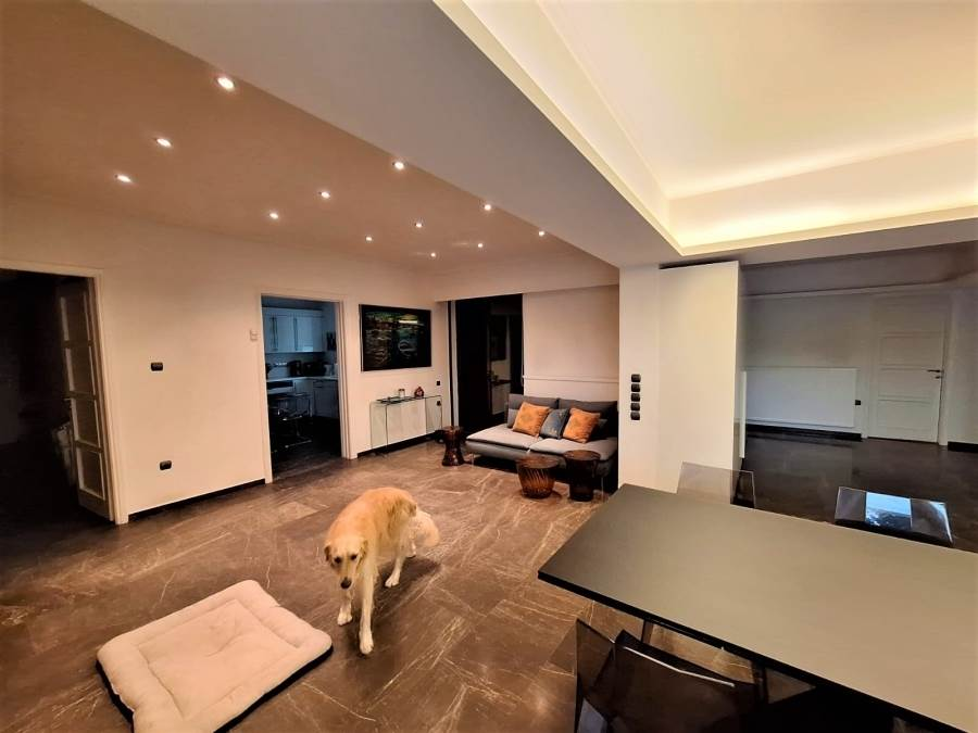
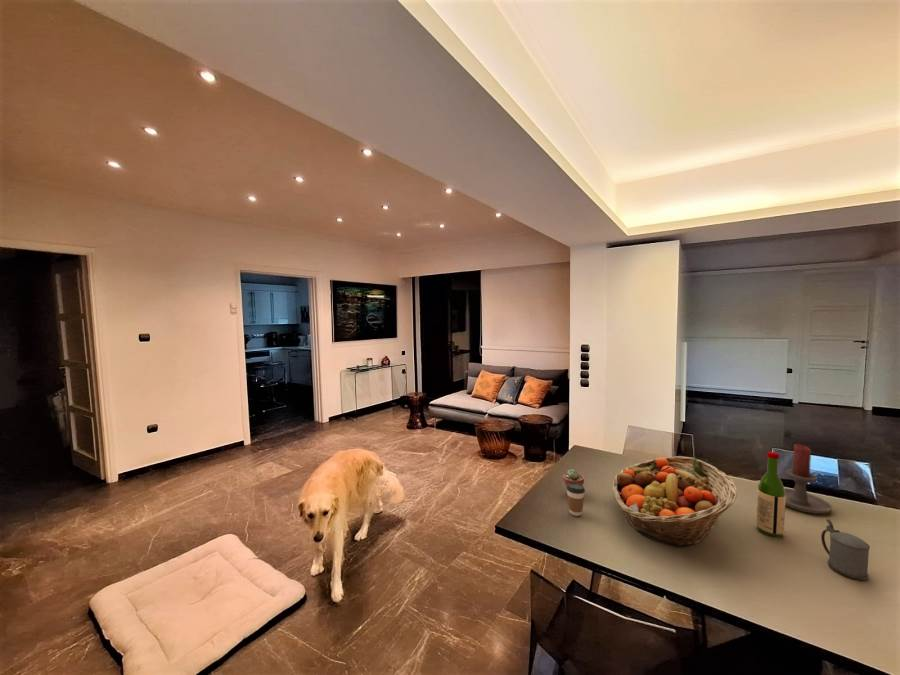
+ potted succulent (573, 481)
+ wine bottle (771, 492)
+ beer stein (842, 547)
+ fruit basket (668, 494)
+ coffee cup (575, 499)
+ candle holder (794, 475)
